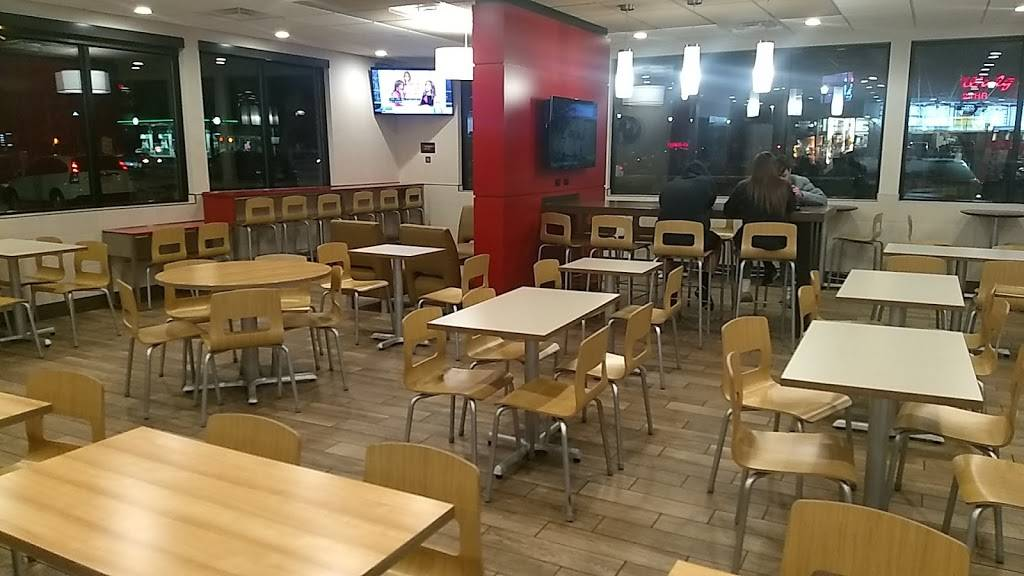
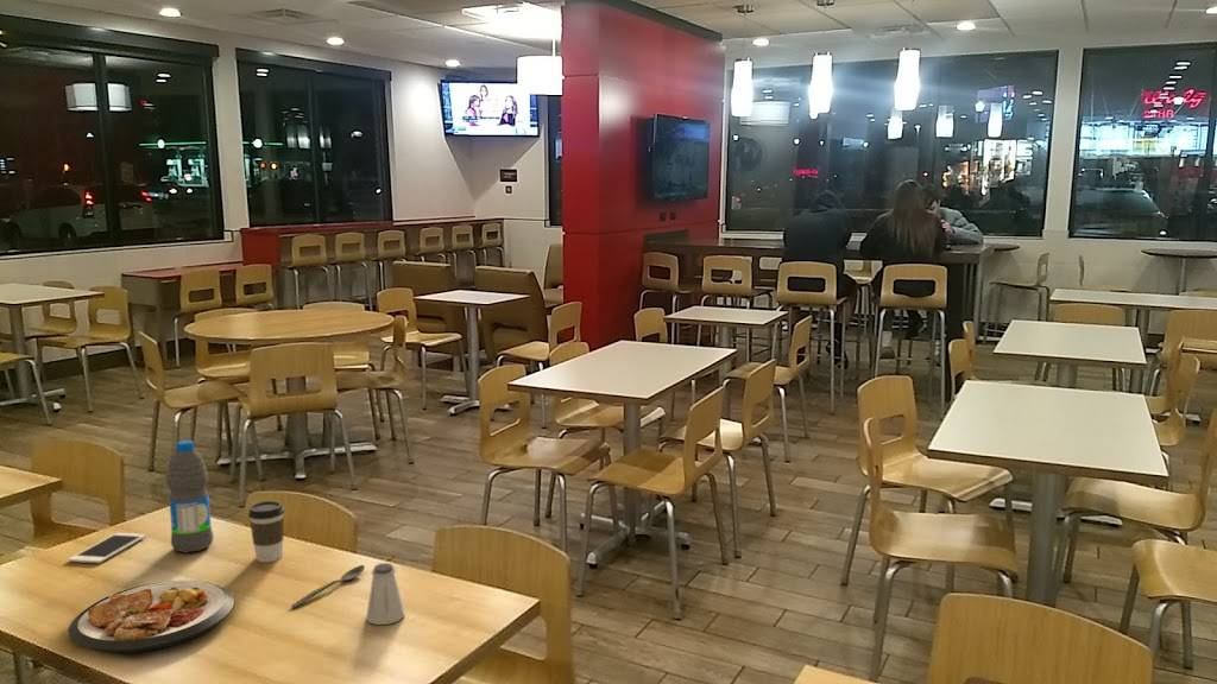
+ water bottle (188, 494)
+ cell phone (108, 547)
+ saltshaker (384, 591)
+ coffee cup (267, 531)
+ spoon (329, 585)
+ plate (153, 609)
